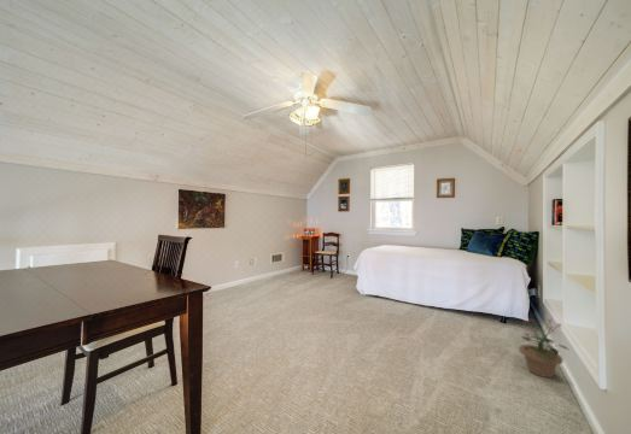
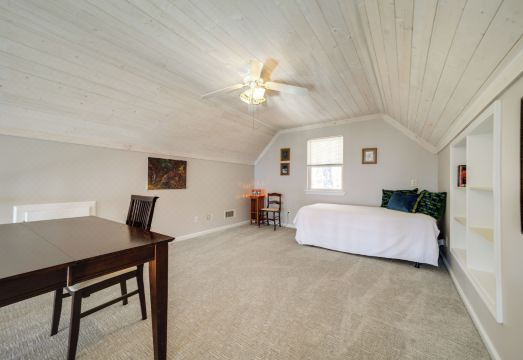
- potted plant (543, 345)
